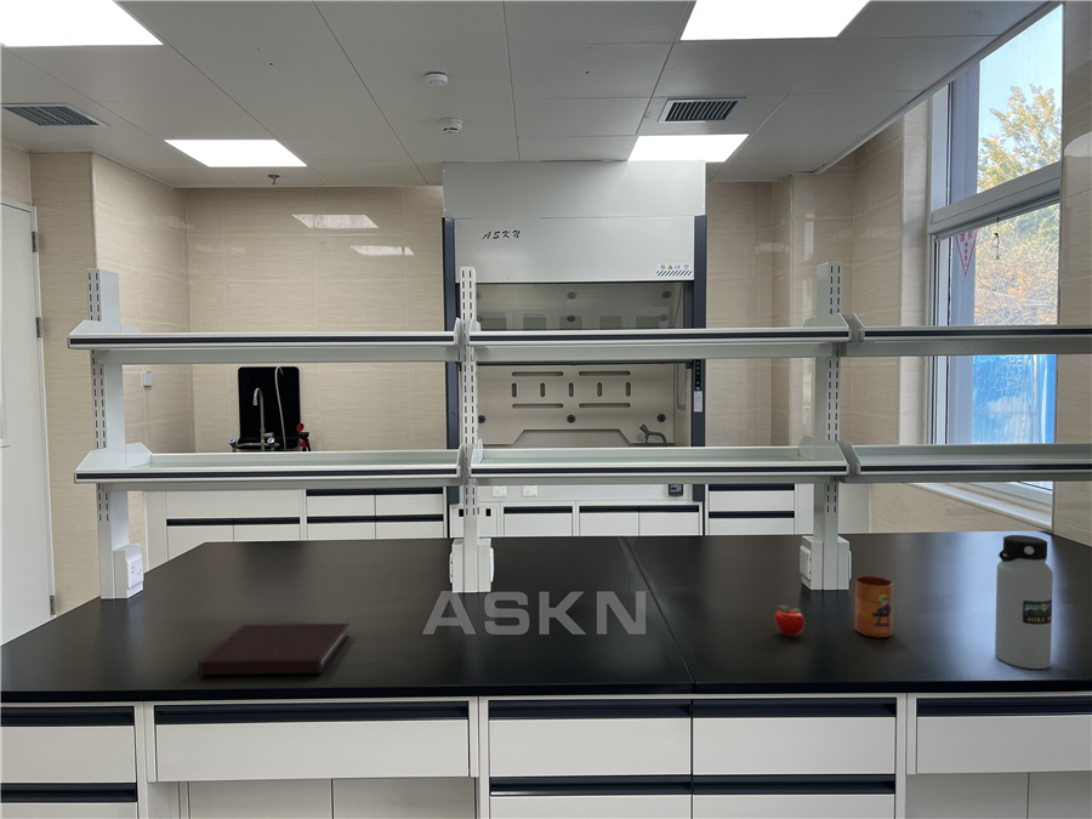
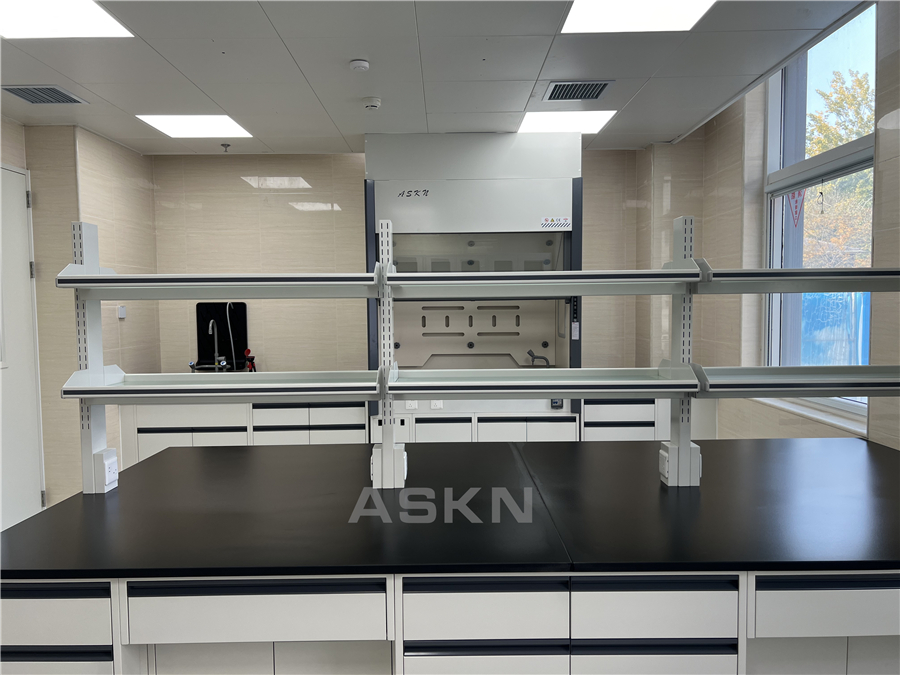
- apple (787, 619)
- water bottle (1023, 598)
- mug (869, 603)
- notebook (279, 648)
